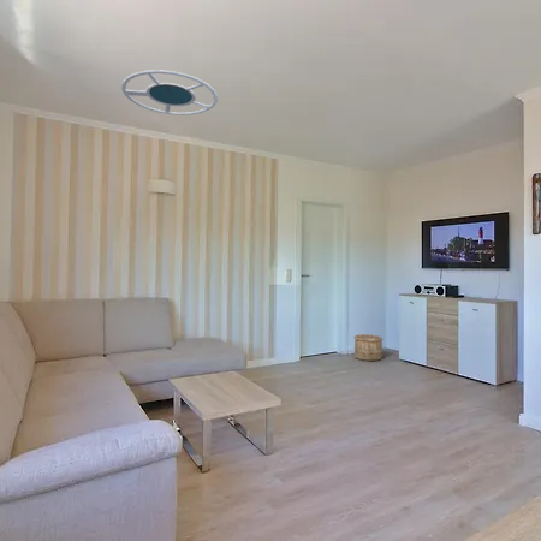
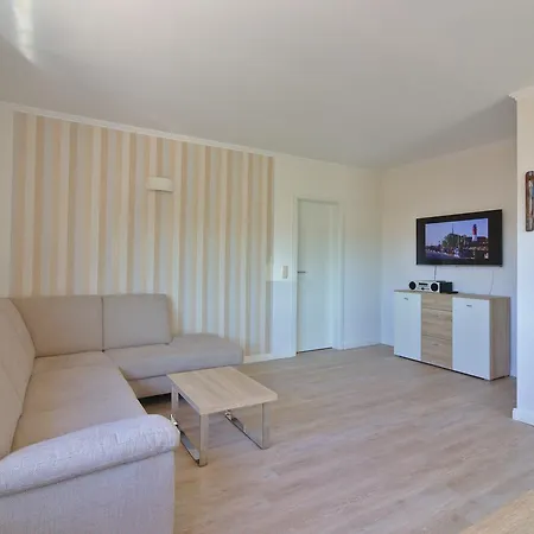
- wooden bucket (368, 346)
- ceiling lamp (171, 90)
